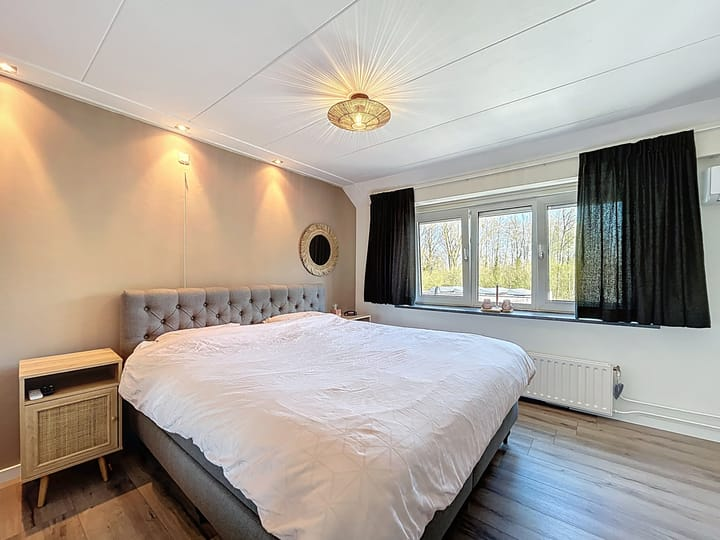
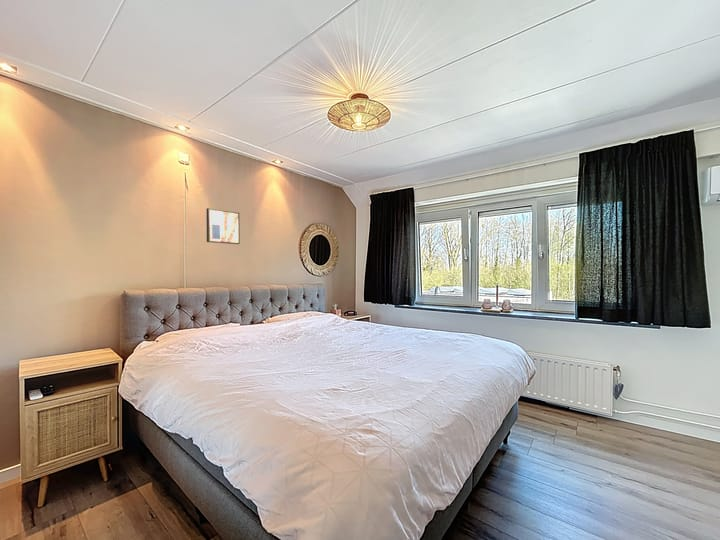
+ wall art (223, 226)
